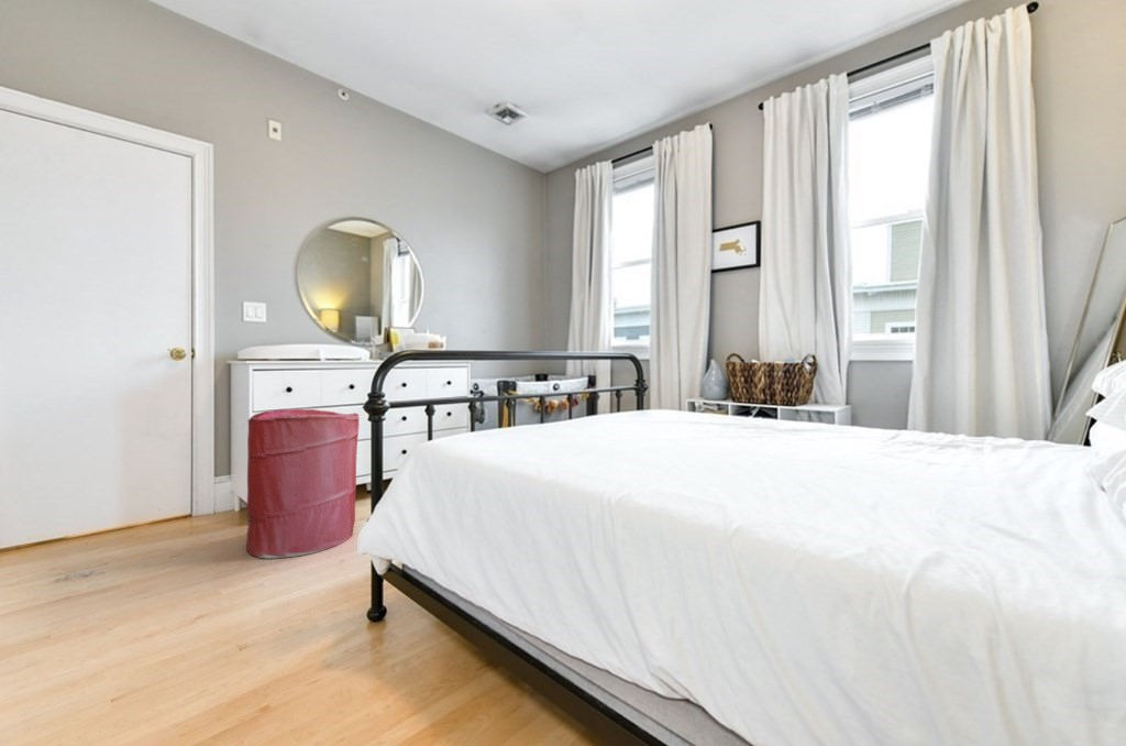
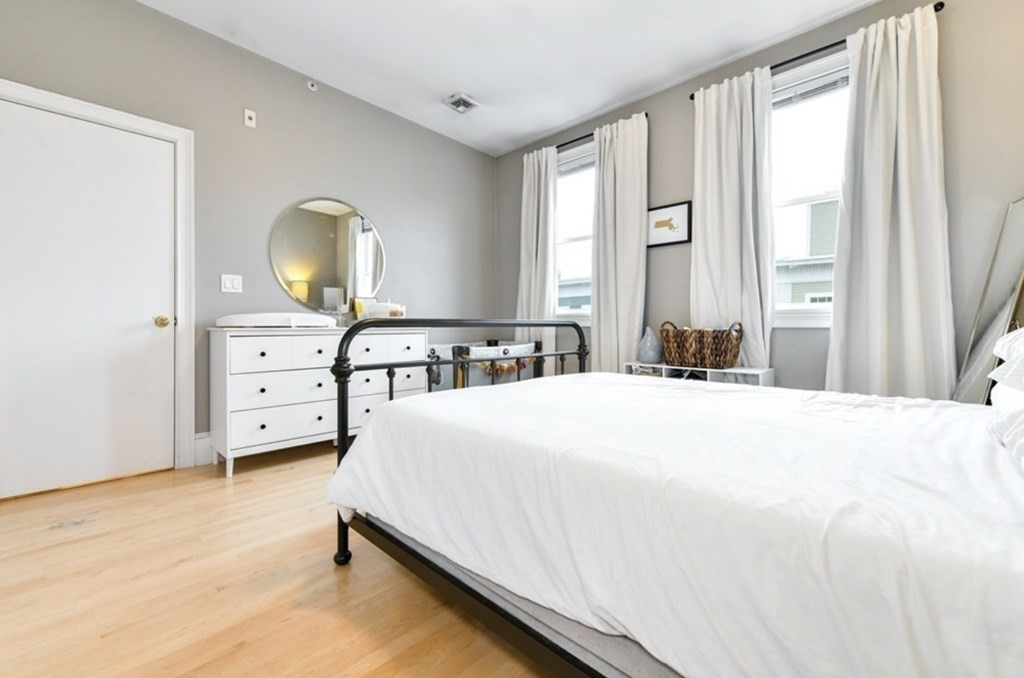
- laundry hamper (306, 474)
